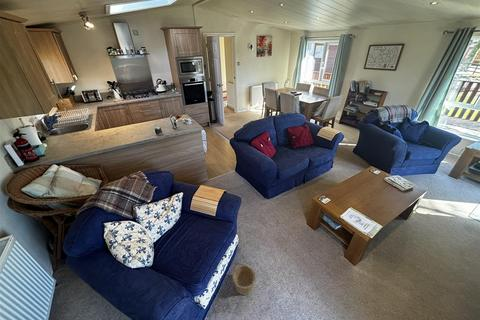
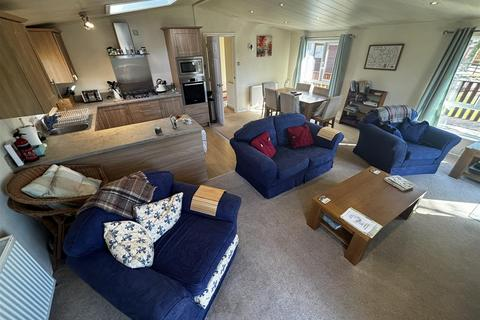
- basket (244, 274)
